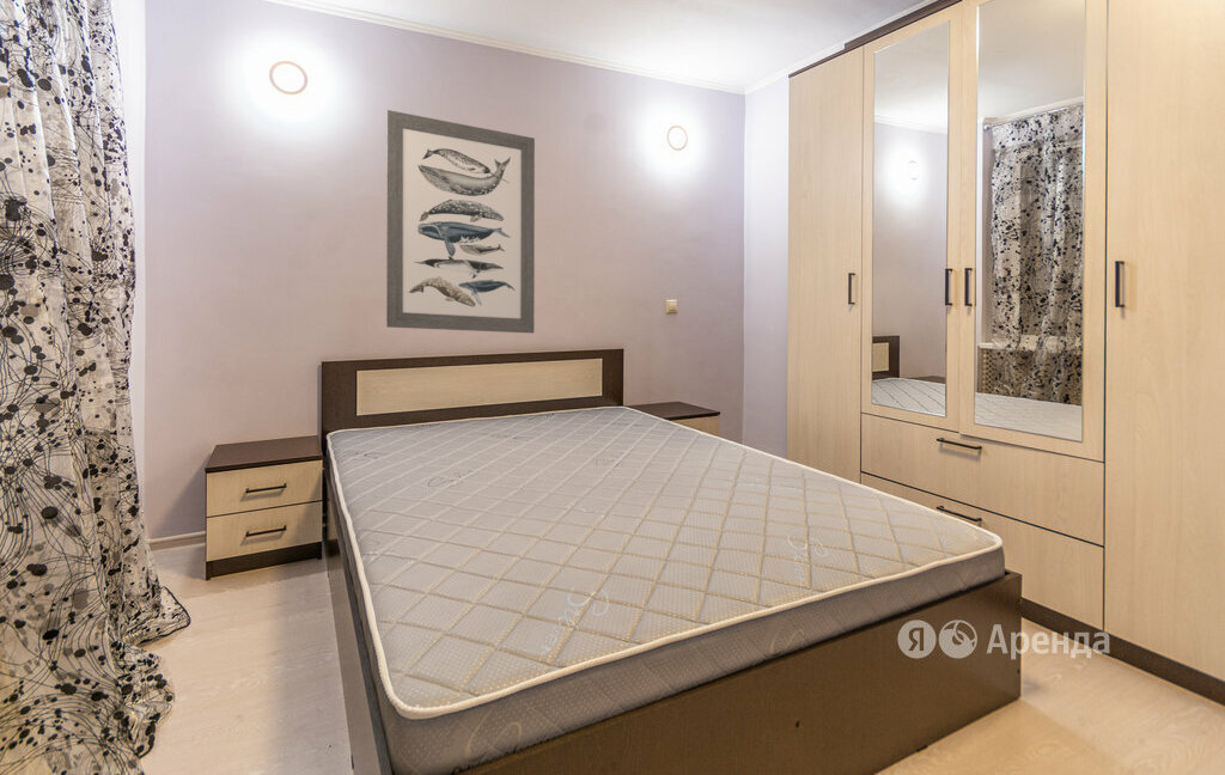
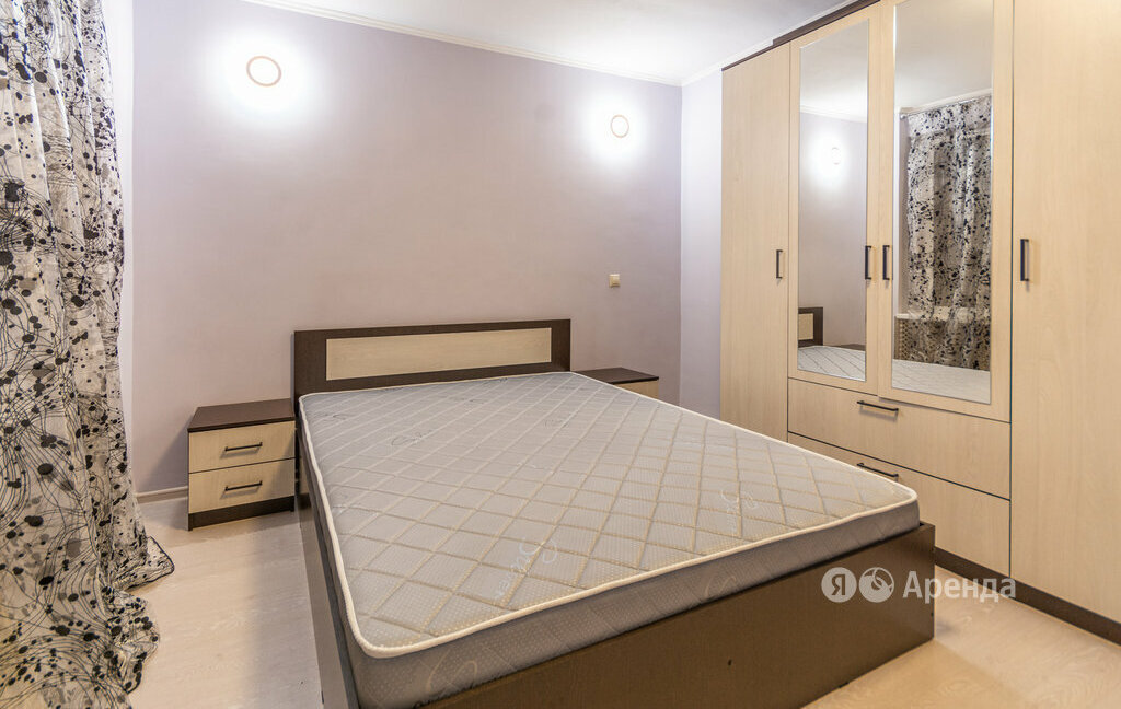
- wall art (464, 227)
